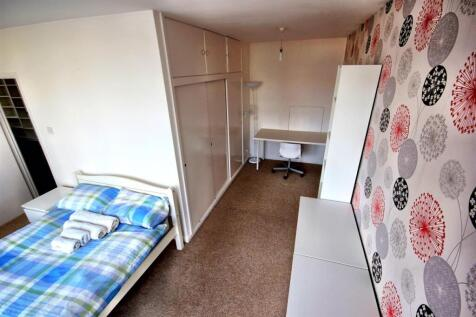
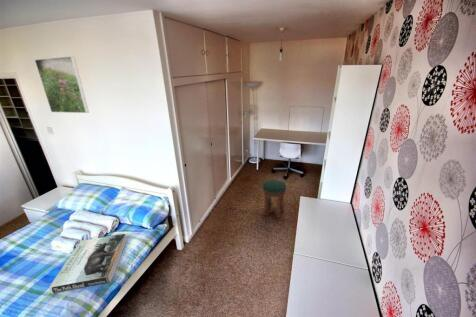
+ stool (273, 196)
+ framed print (62, 86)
+ book (93, 260)
